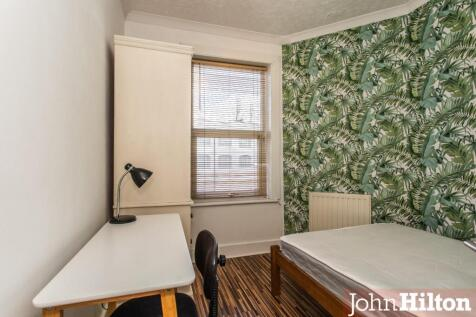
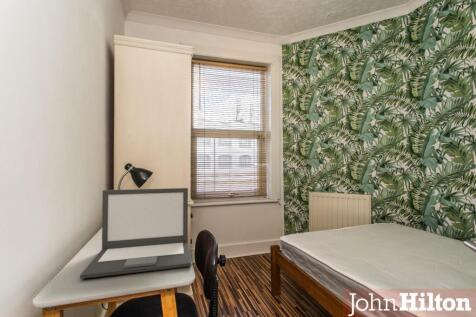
+ laptop (143, 225)
